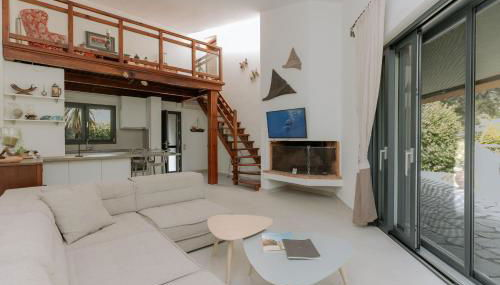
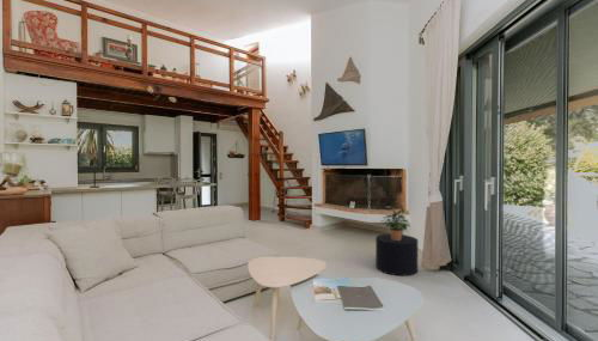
+ potted plant (393, 223)
+ stool (396, 252)
